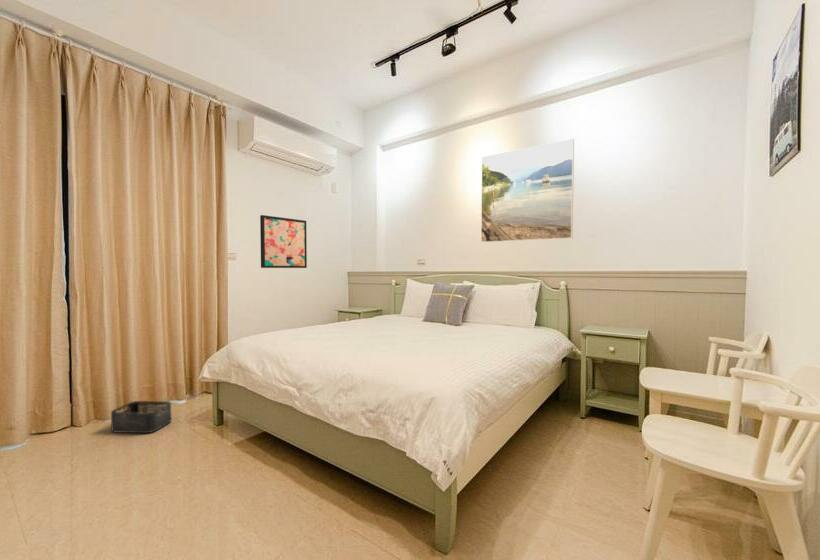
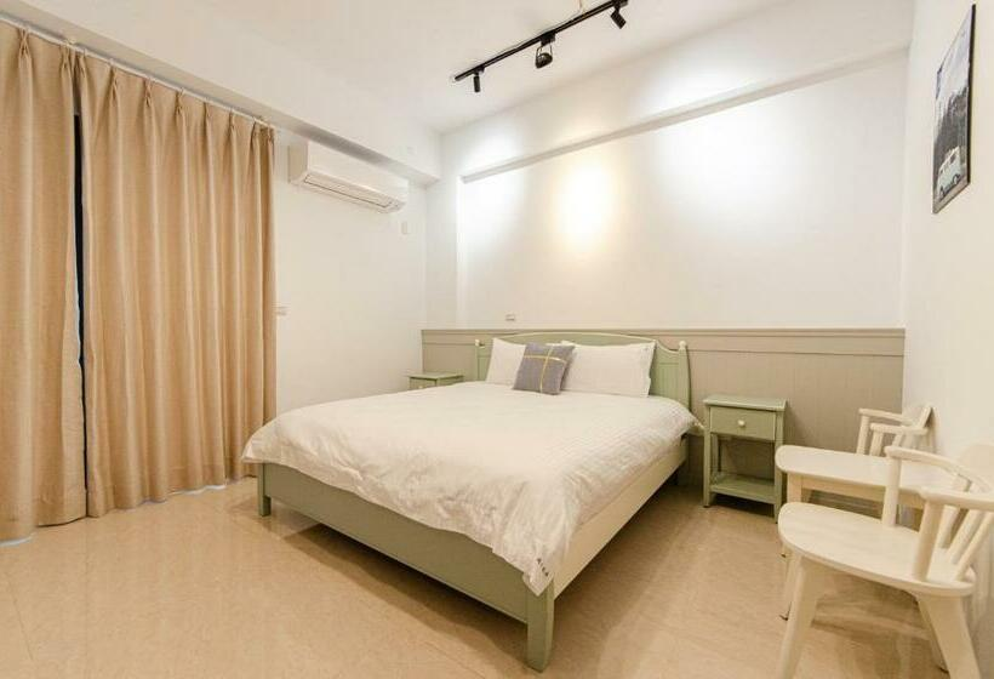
- storage bin (142, 416)
- wall art (284, 243)
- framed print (523, 194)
